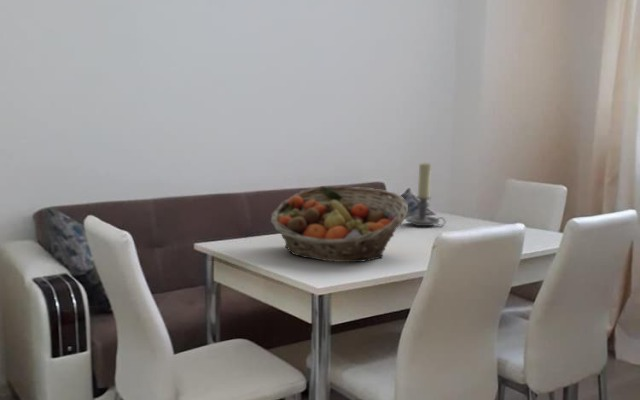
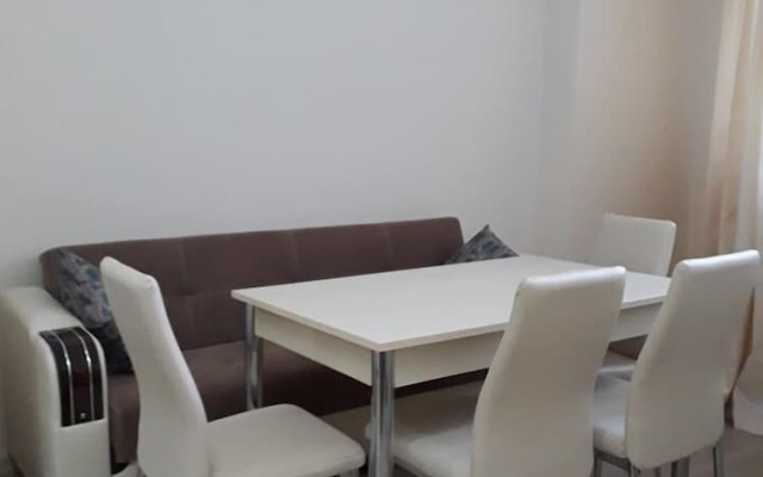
- fruit basket (338, 222)
- candle holder (426, 193)
